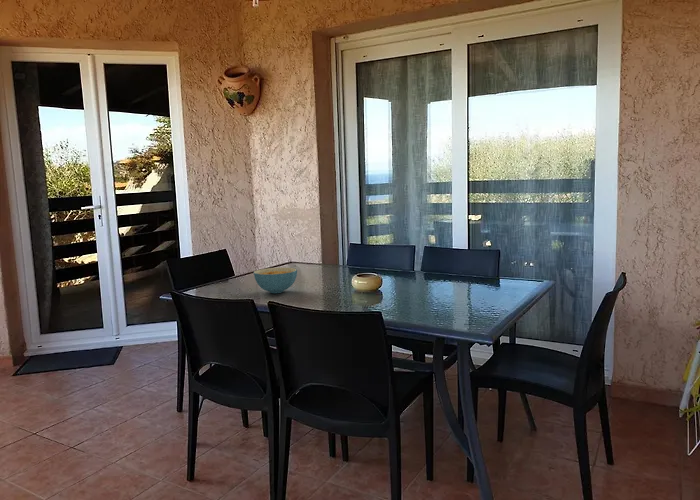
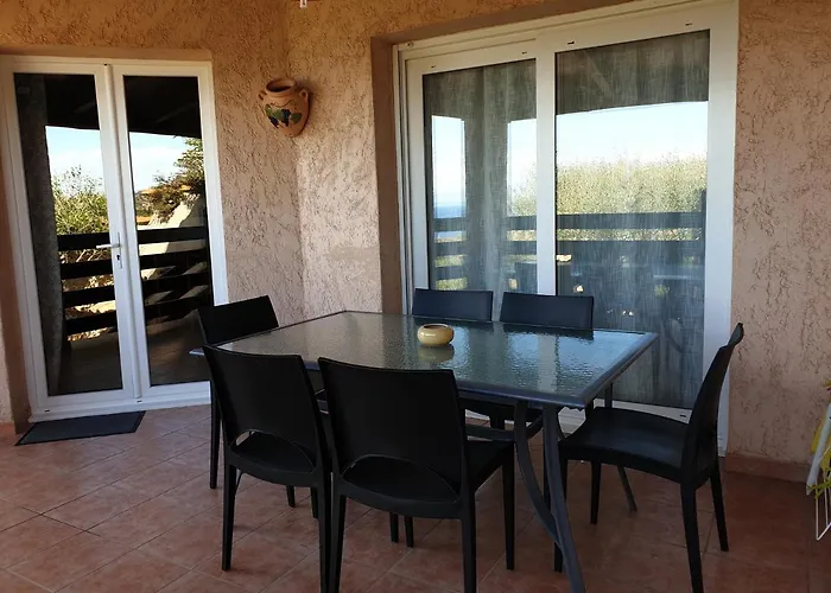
- cereal bowl (275, 281)
